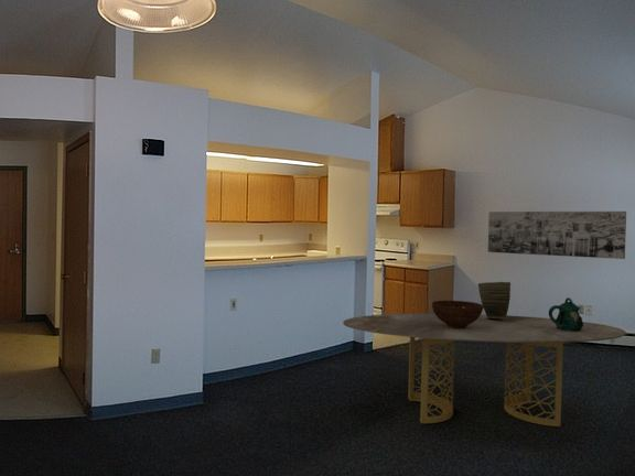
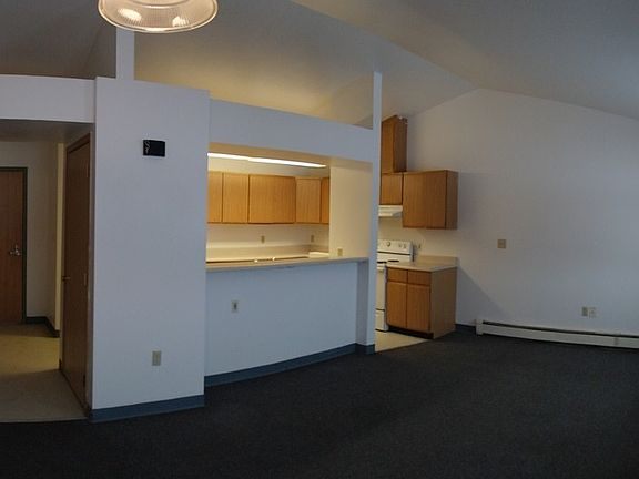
- dining table (505, 367)
- vase (493, 299)
- wall art (551, 232)
- ceramic pitcher (566, 313)
- fruit bowl (456, 315)
